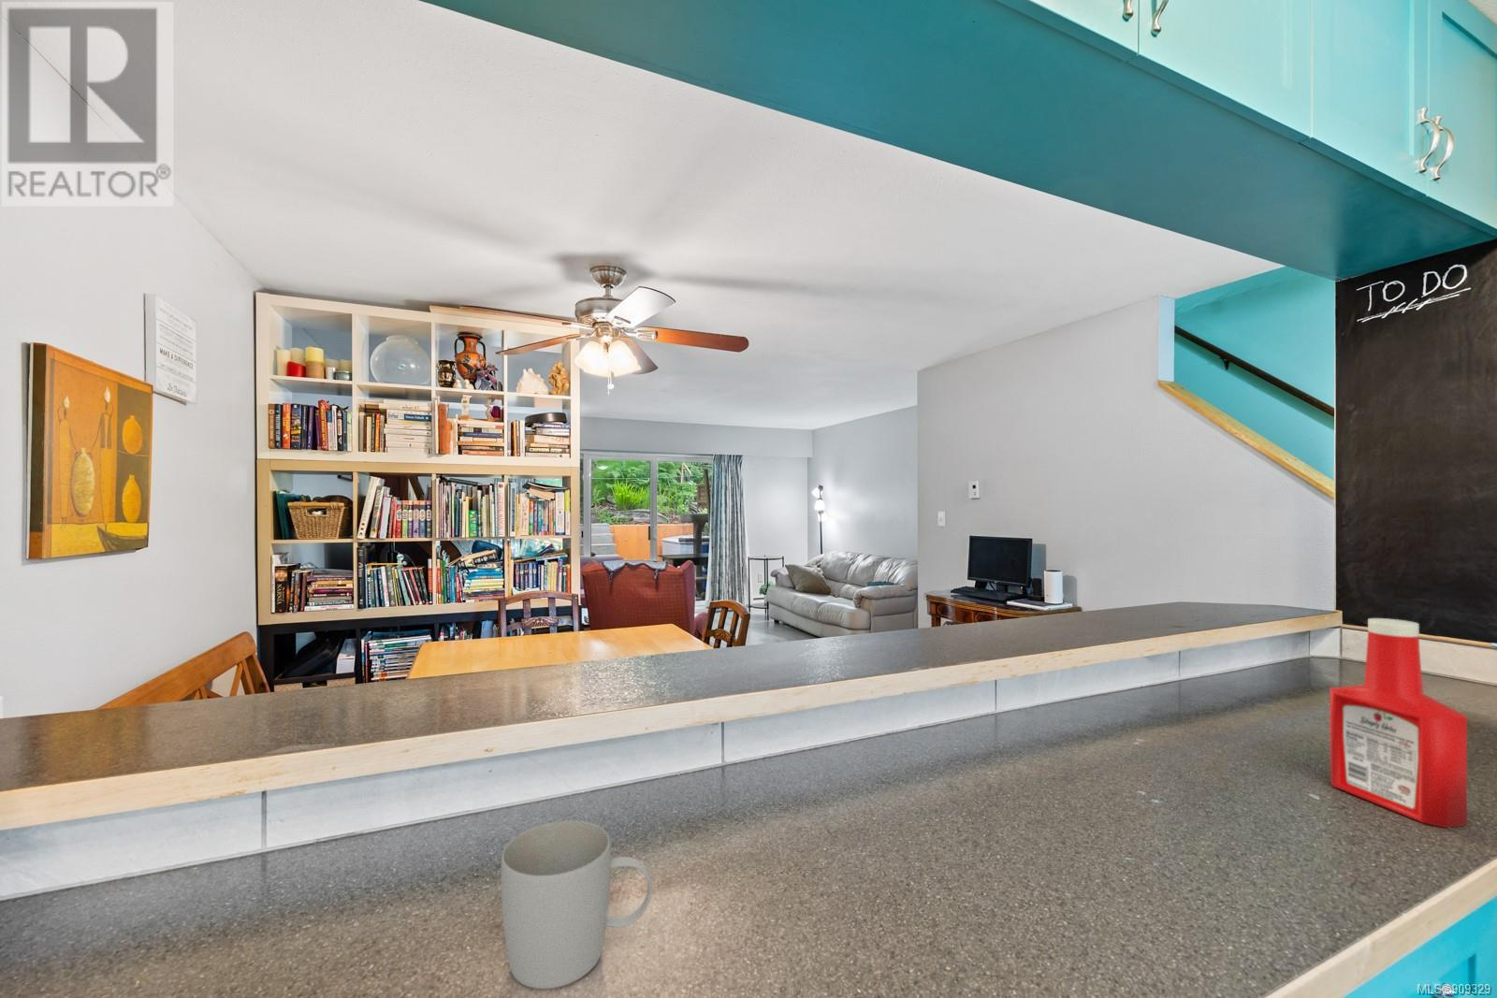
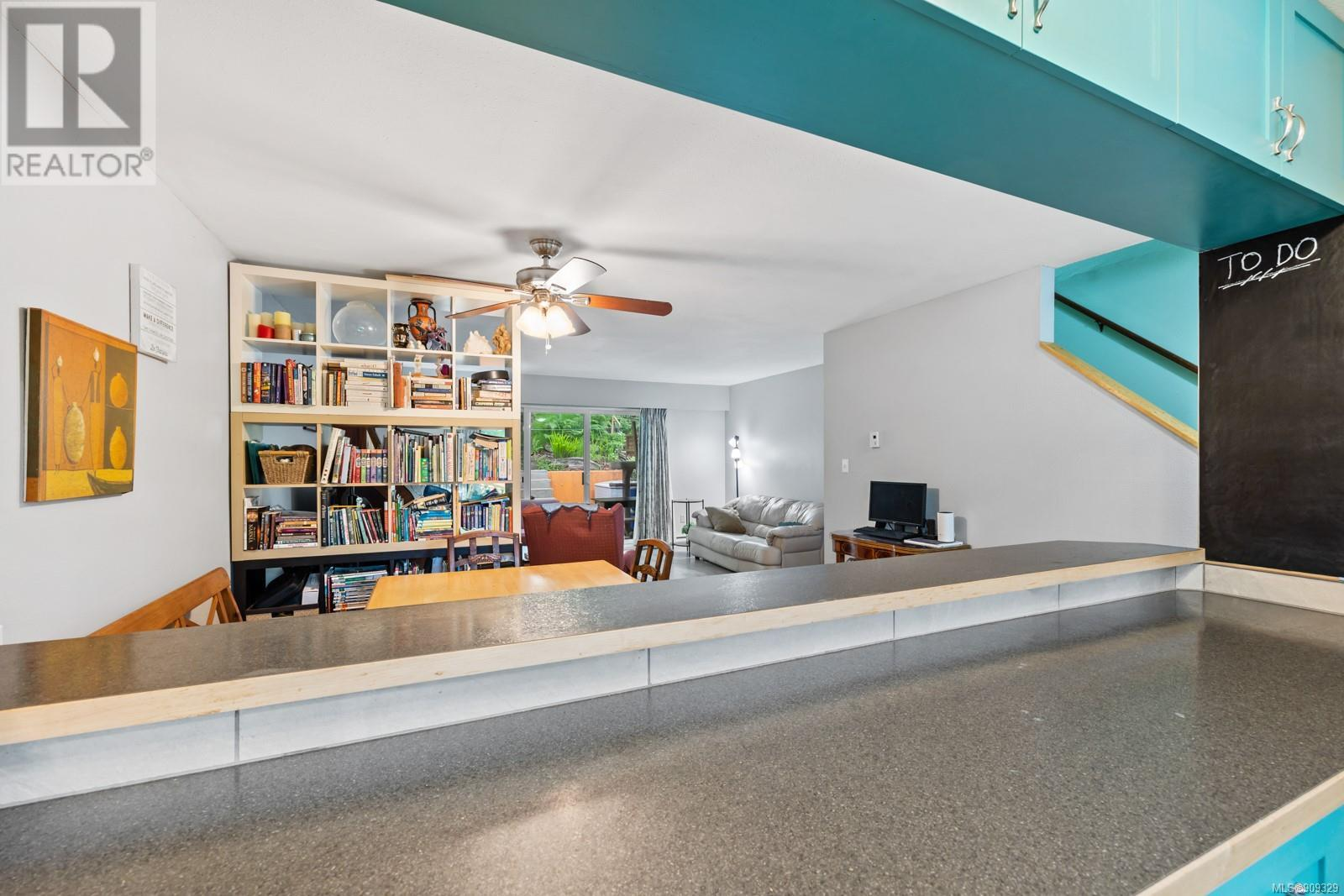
- mug (578, 899)
- soap bottle (1393, 711)
